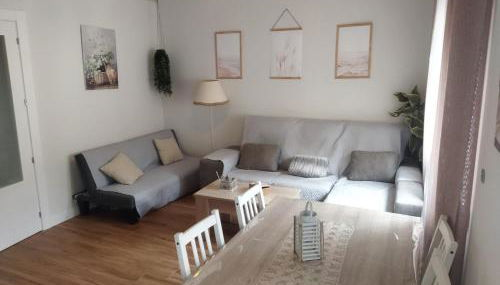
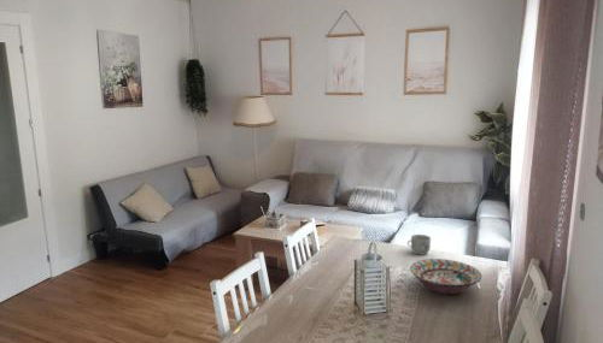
+ decorative bowl (444, 278)
+ mug (417, 244)
